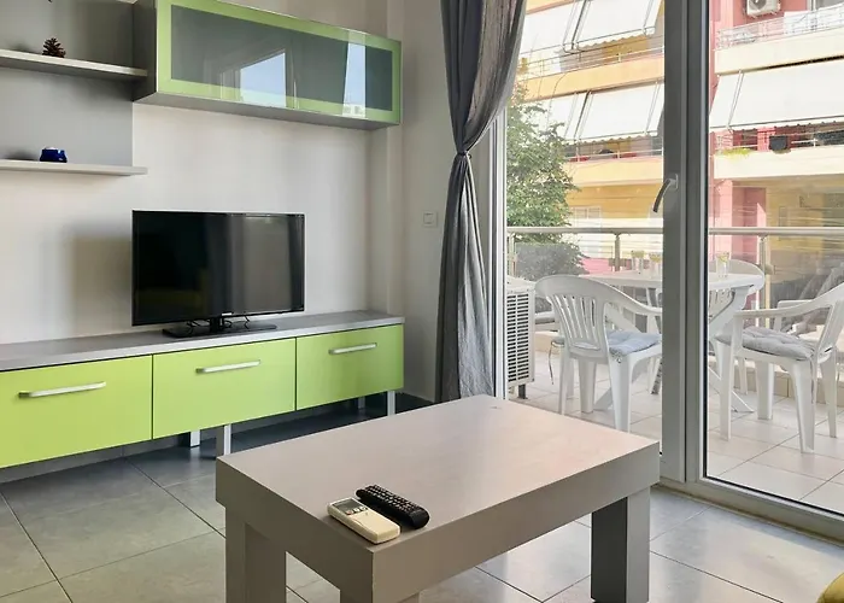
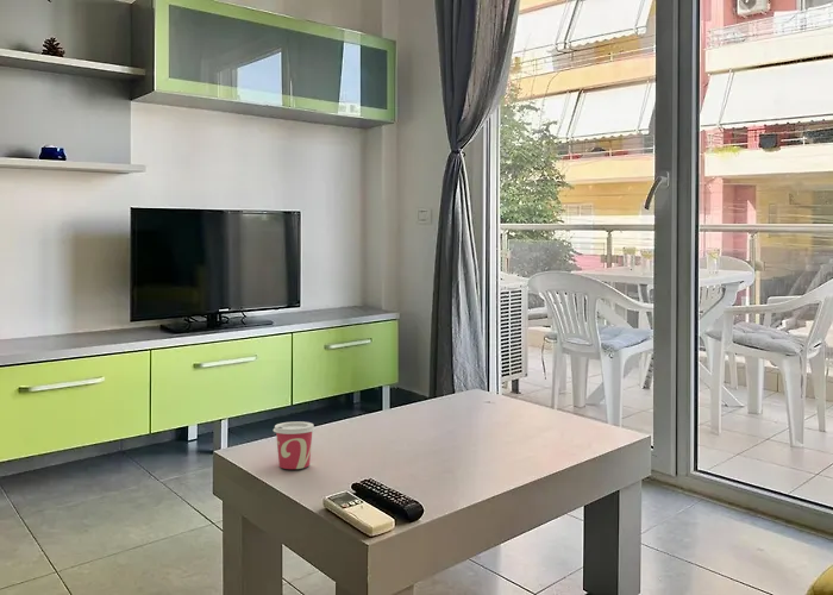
+ cup (294, 445)
